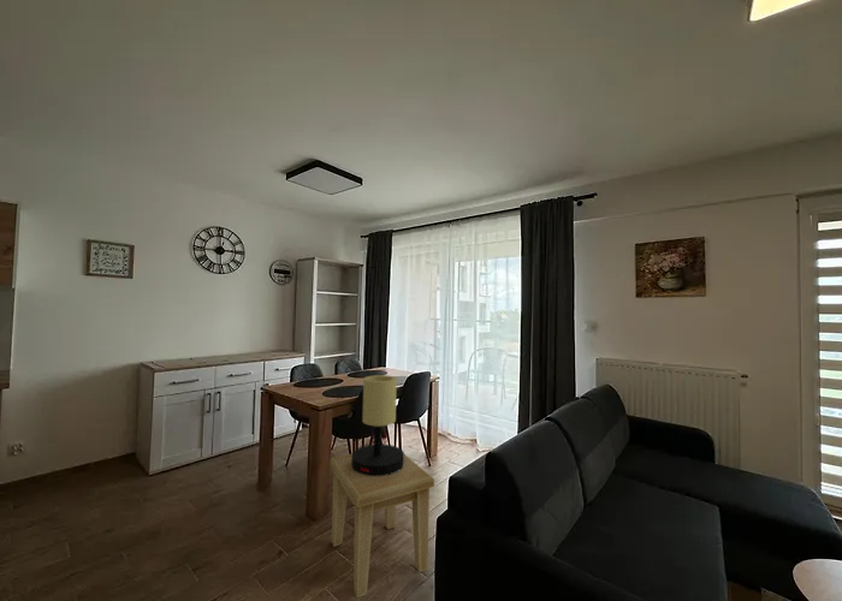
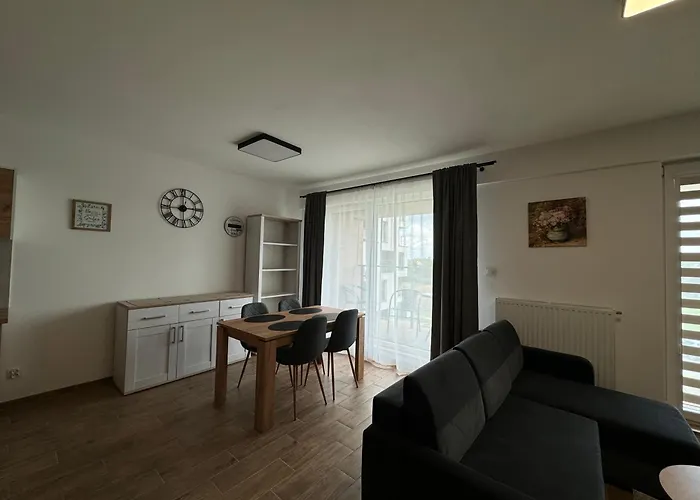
- side table (378, 510)
- table lamp (379, 421)
